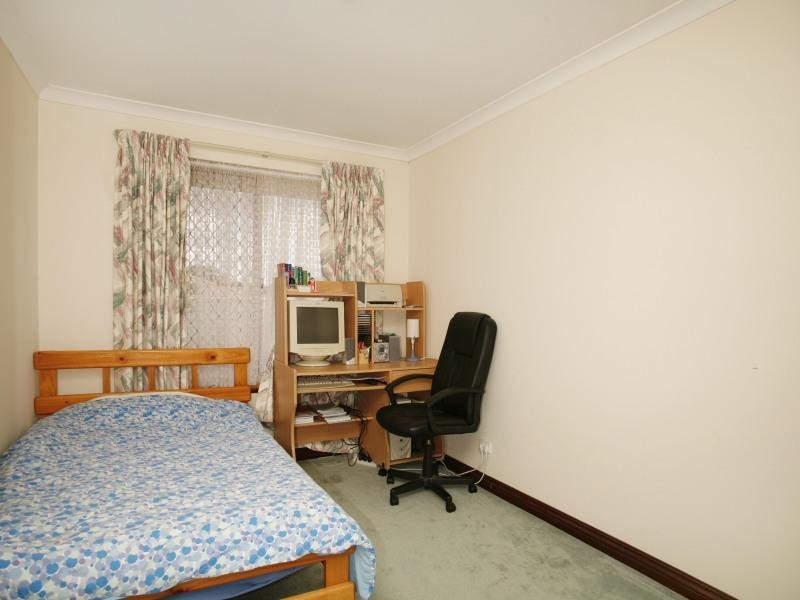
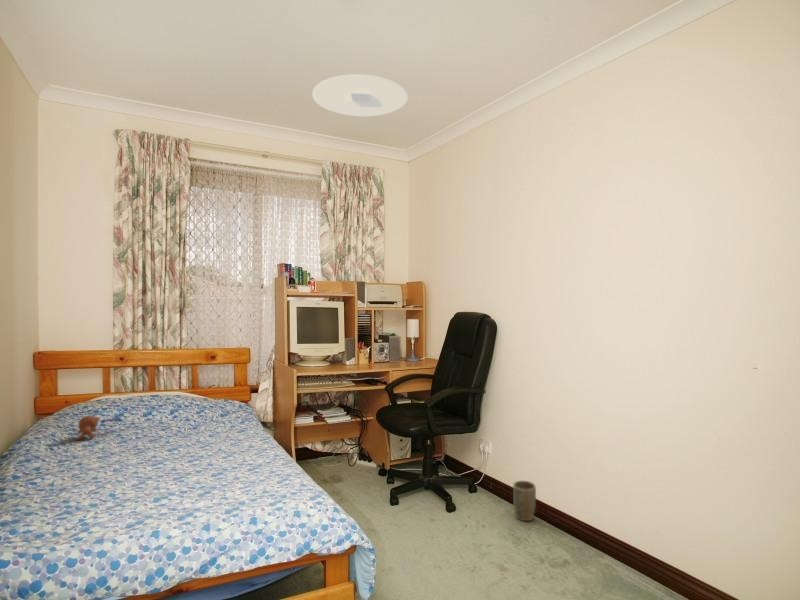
+ plant pot (524, 501)
+ teddy bear (93, 425)
+ ceiling light (360, 92)
